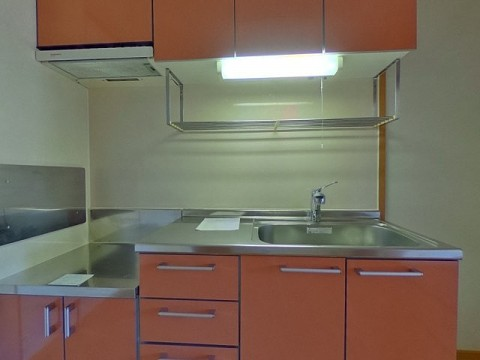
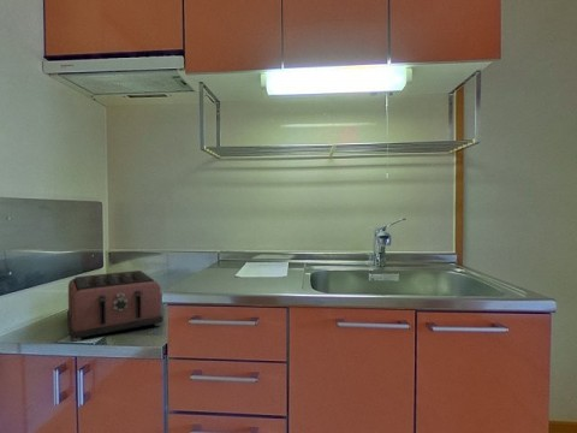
+ toaster (114, 301)
